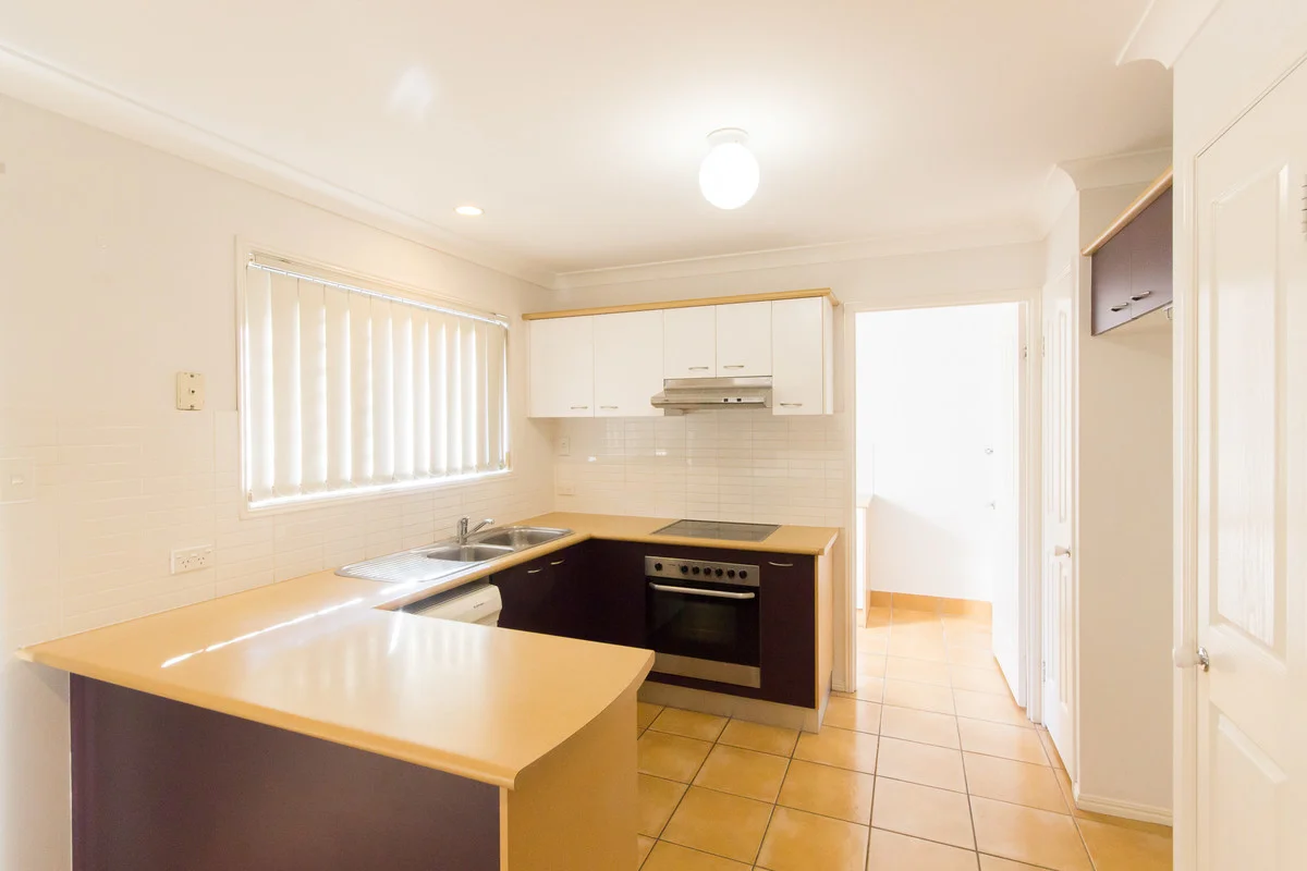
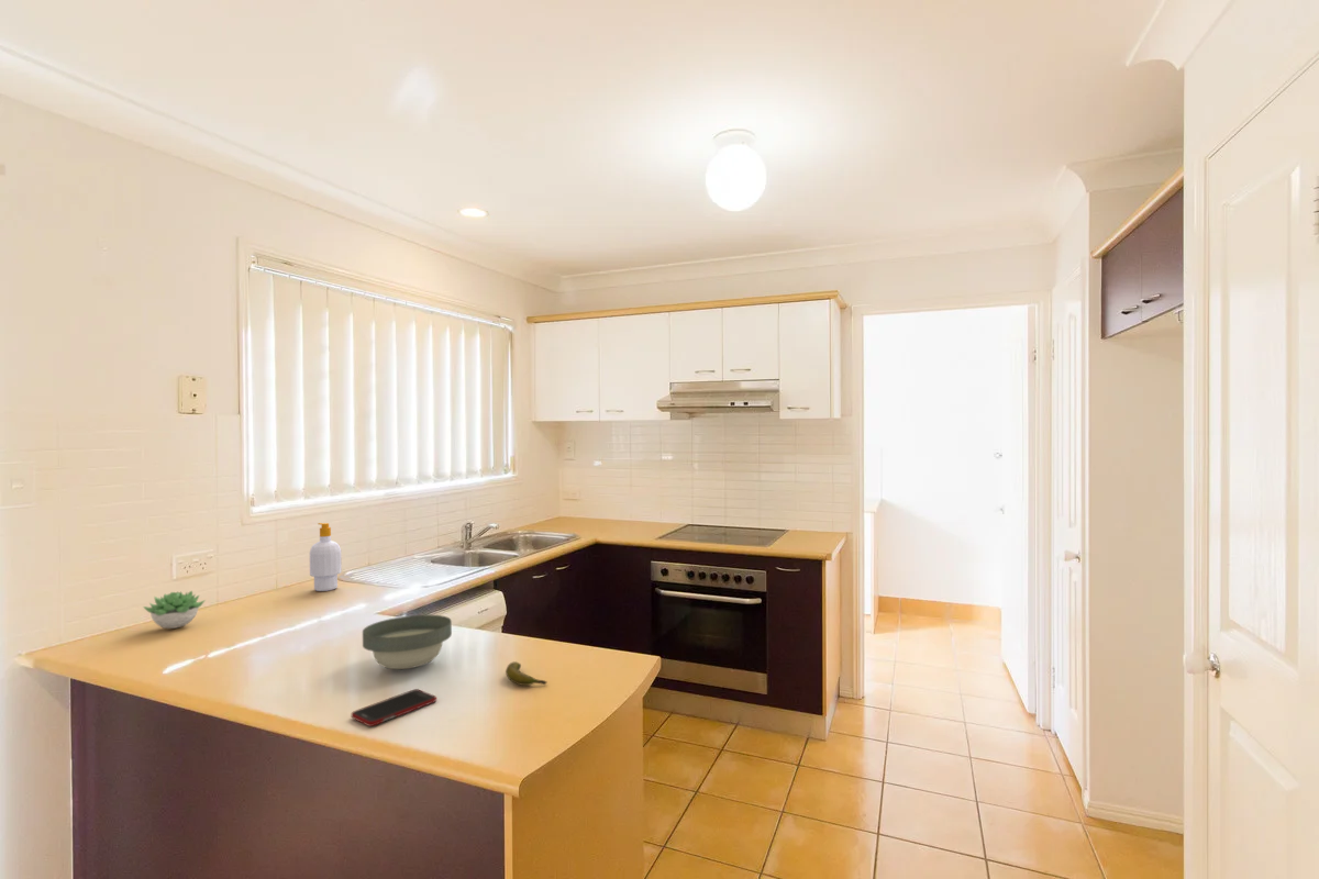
+ soap bottle (325, 556)
+ banana (524, 674)
+ bowl (408, 644)
+ succulent plant (175, 610)
+ cell phone (395, 706)
